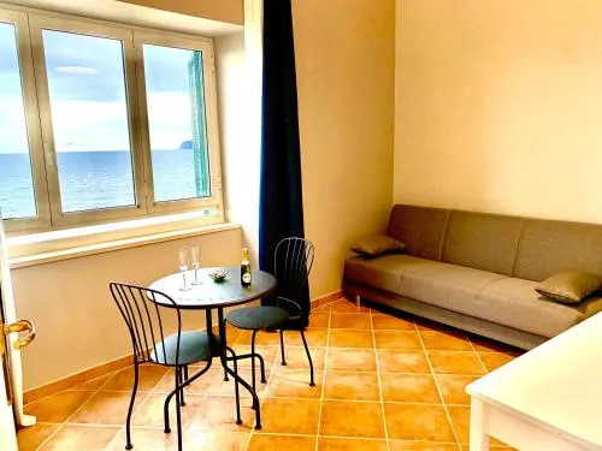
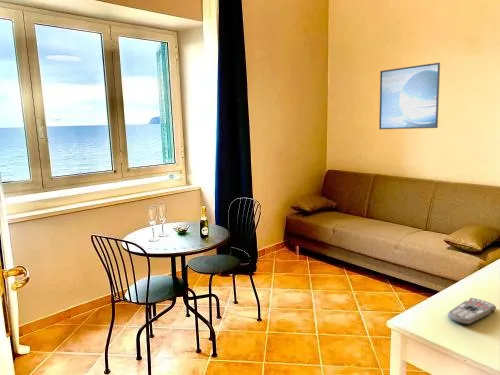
+ remote control (470, 311)
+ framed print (407, 98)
